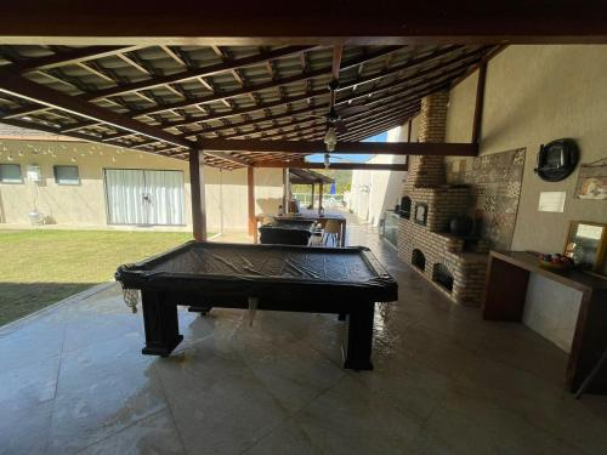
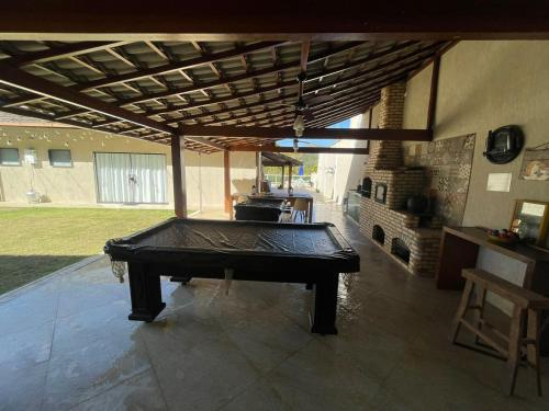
+ stool (492, 326)
